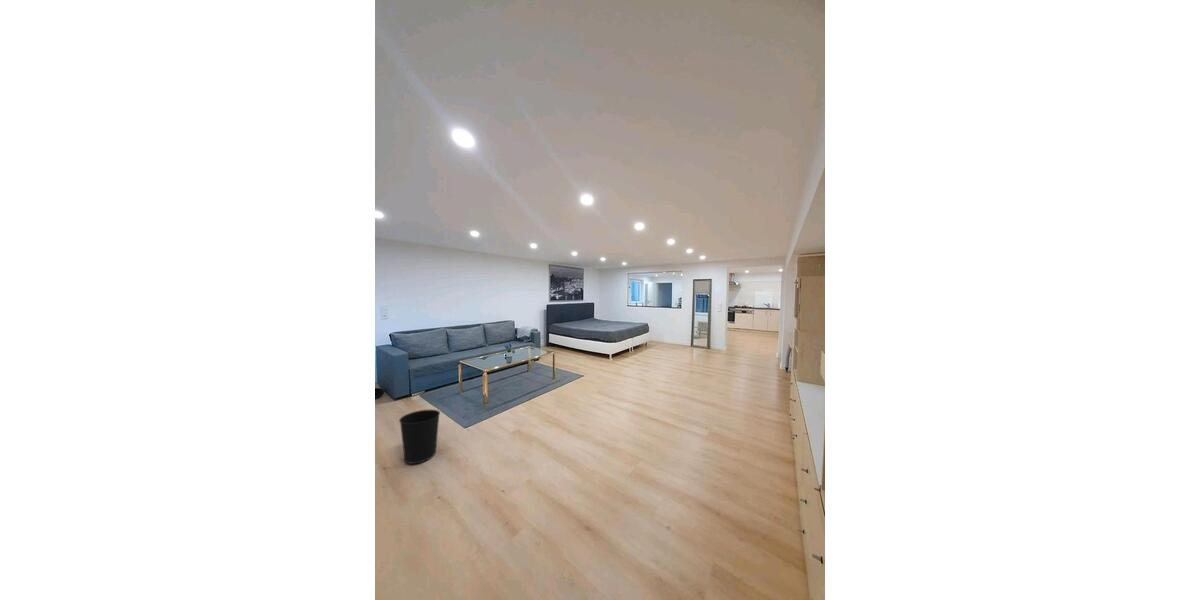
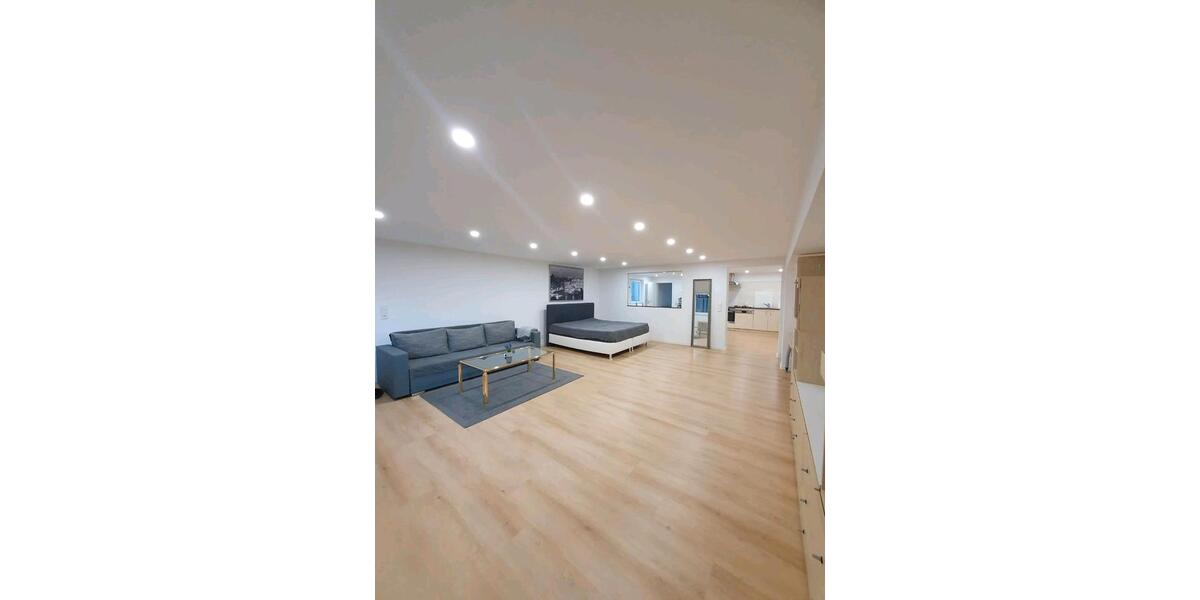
- wastebasket (420, 436)
